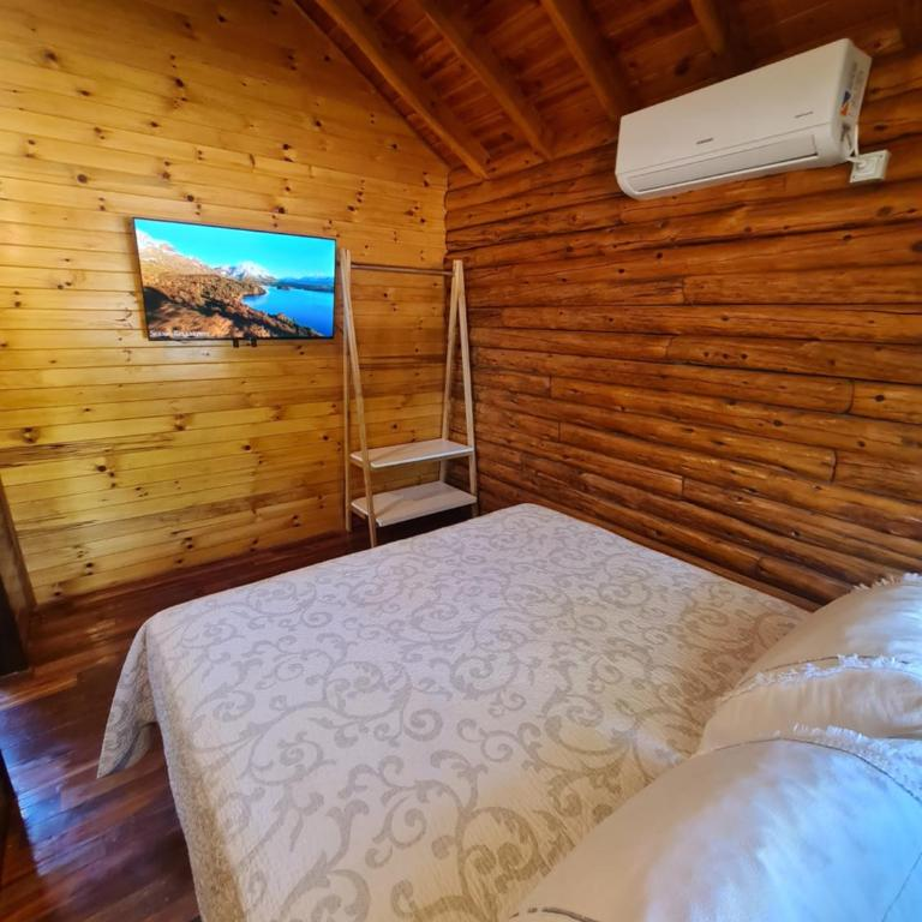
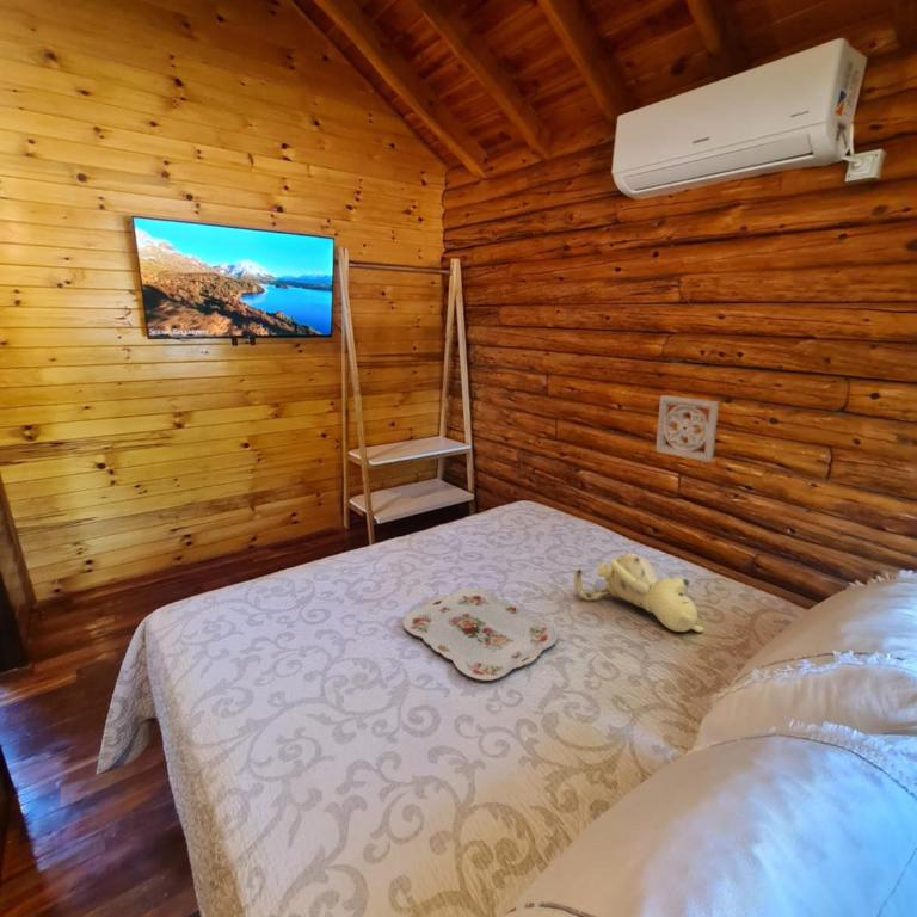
+ teddy bear (644, 584)
+ wall ornament (685, 429)
+ serving tray (478, 628)
